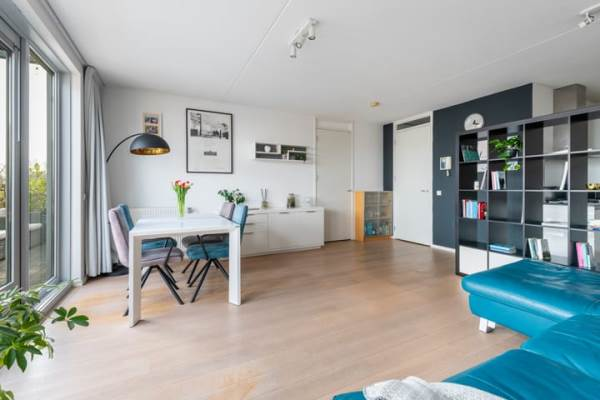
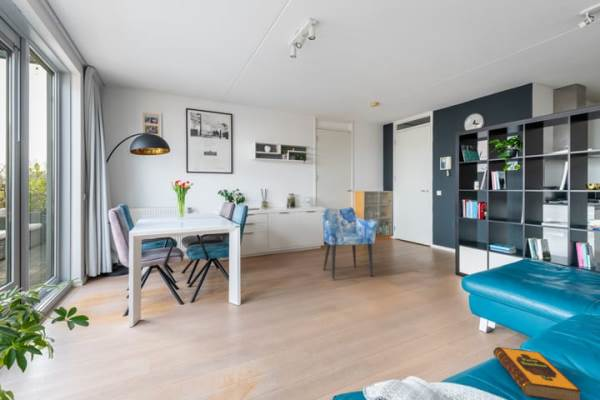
+ armchair (344, 239)
+ hardback book (531, 371)
